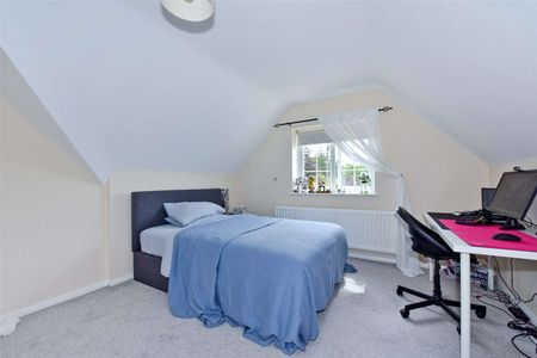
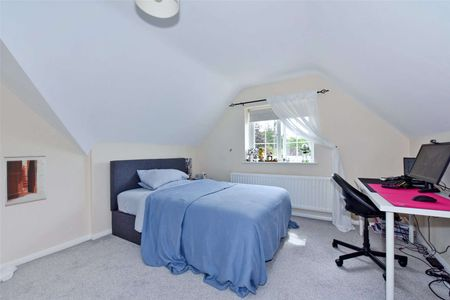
+ wall art (26, 179)
